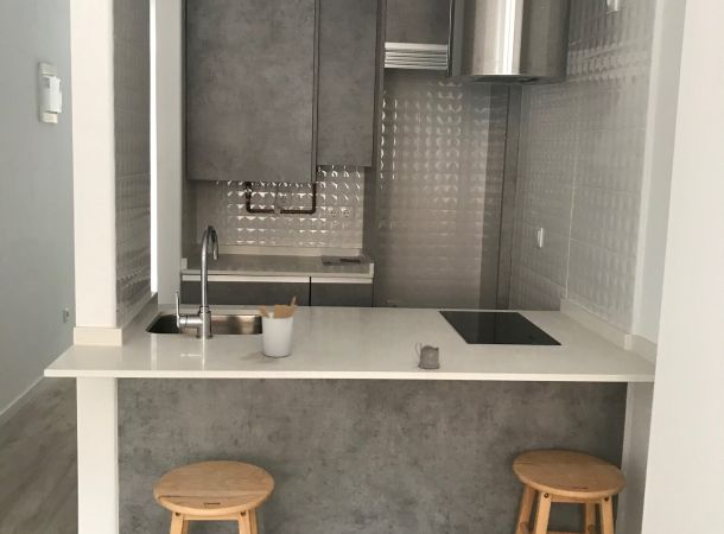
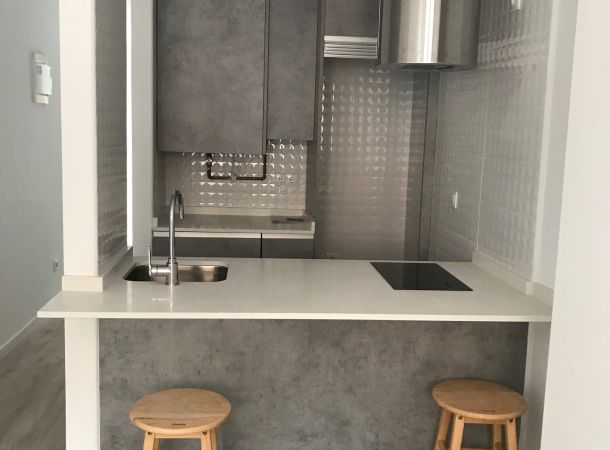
- utensil holder (279, 326)
- tea glass holder (427, 350)
